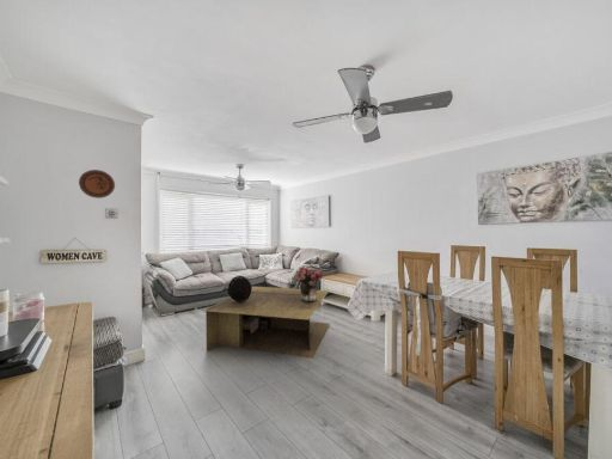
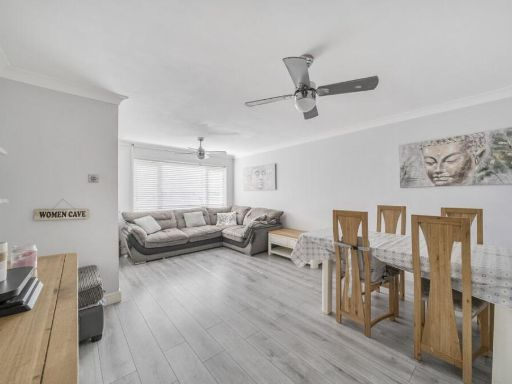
- decorative sphere (239, 288)
- coffee table (274, 317)
- decorative plate (97, 183)
- bouquet (310, 283)
